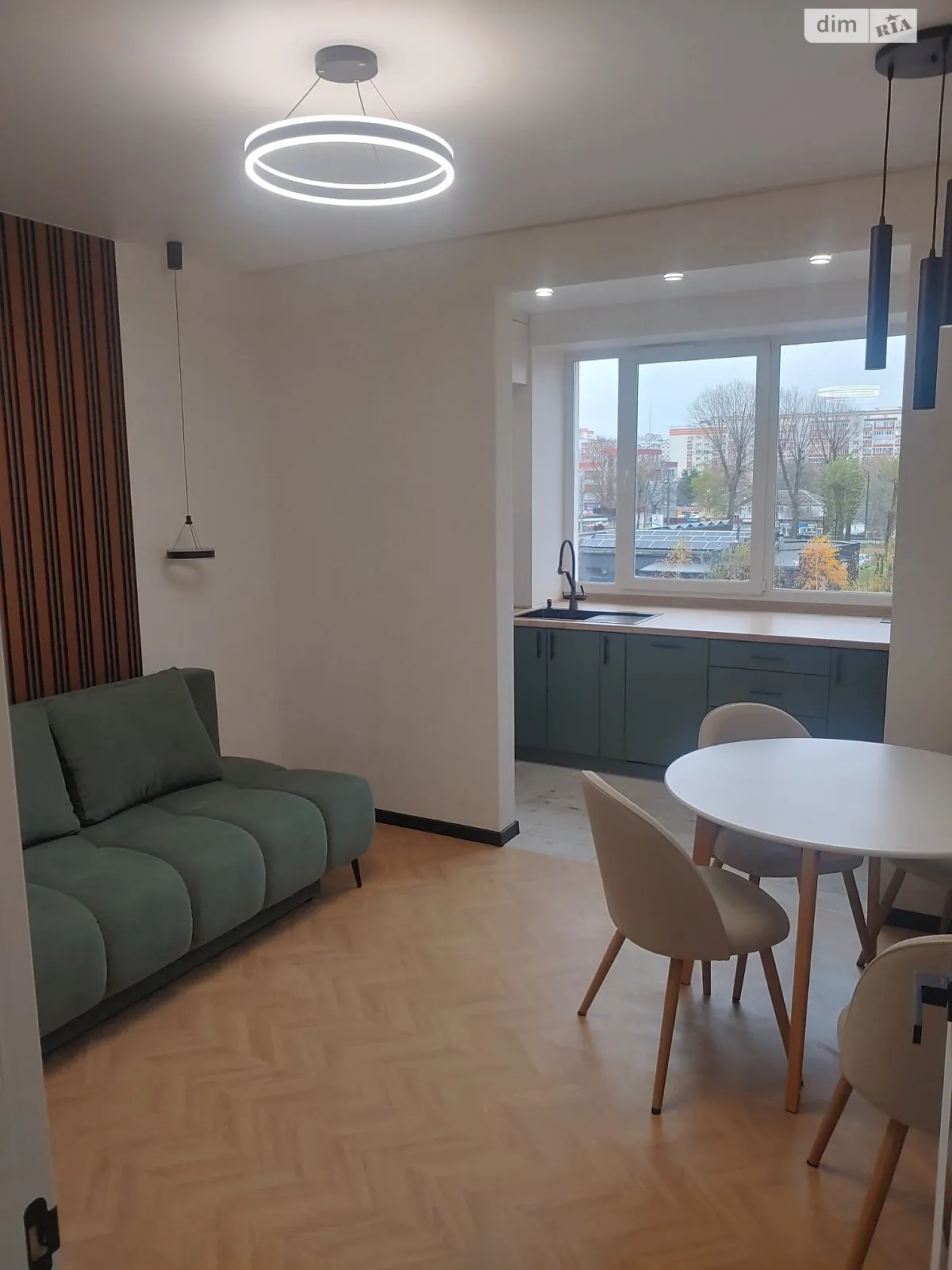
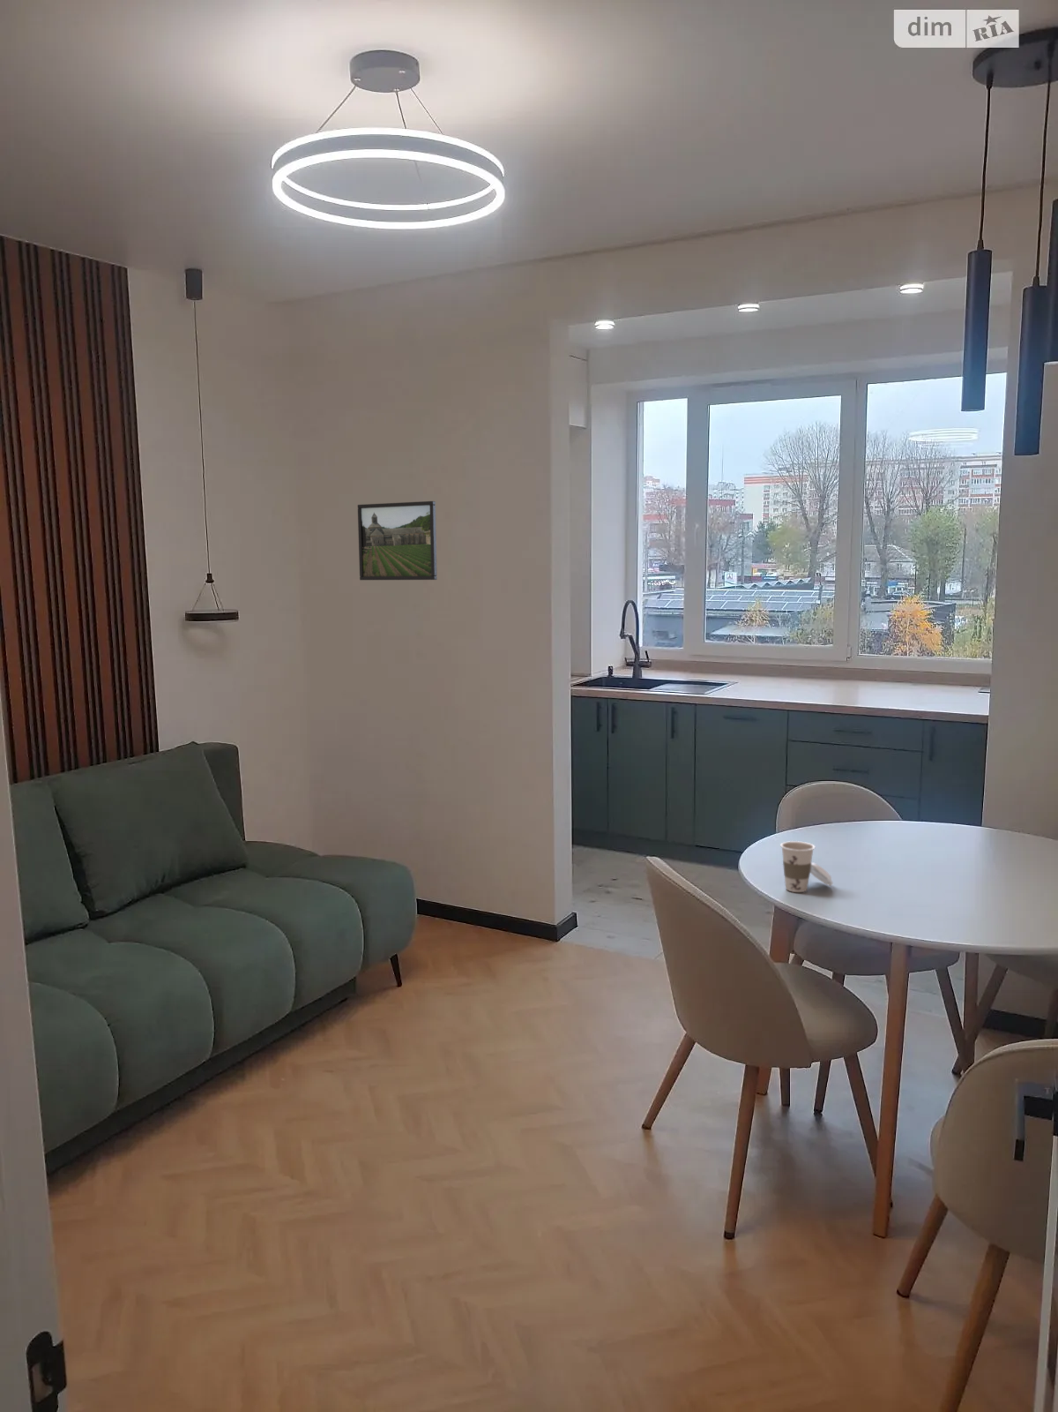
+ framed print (396, 541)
+ cup (806, 866)
